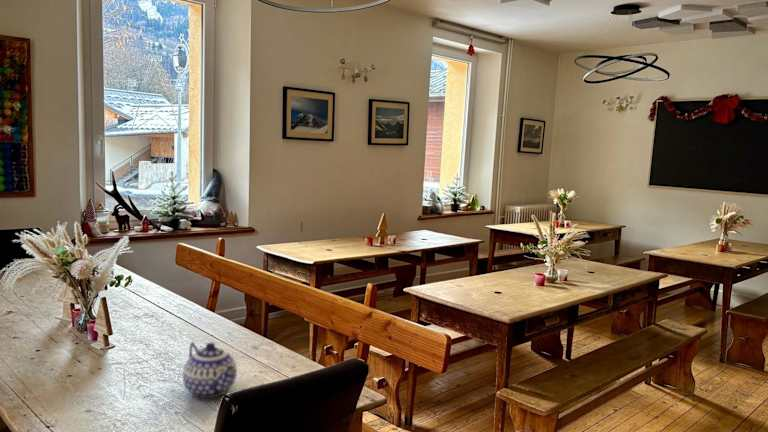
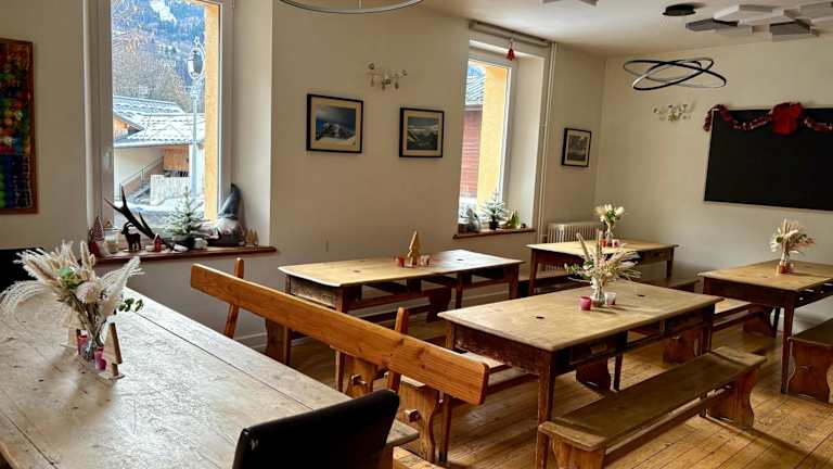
- teapot (209, 366)
